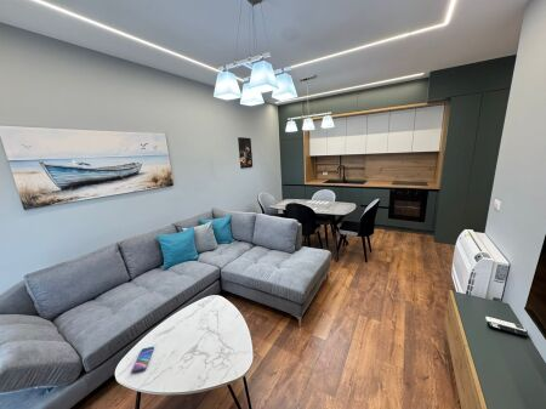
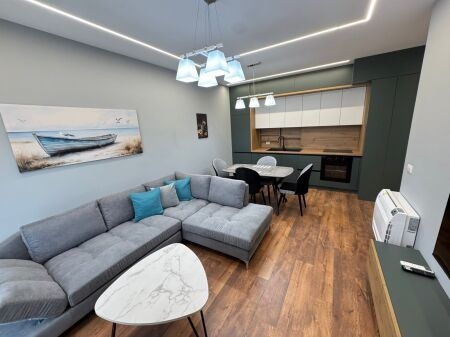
- smartphone (143, 358)
